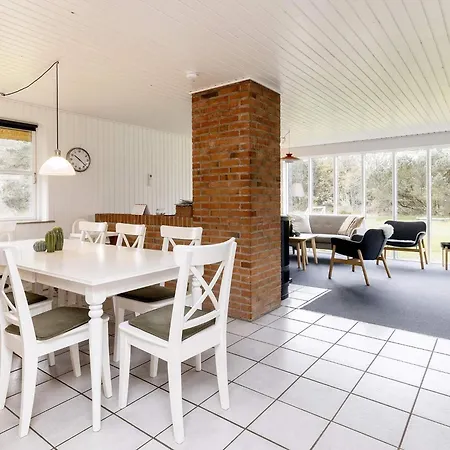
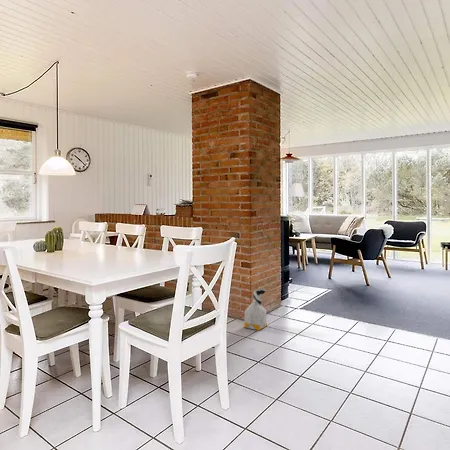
+ bag (256, 307)
